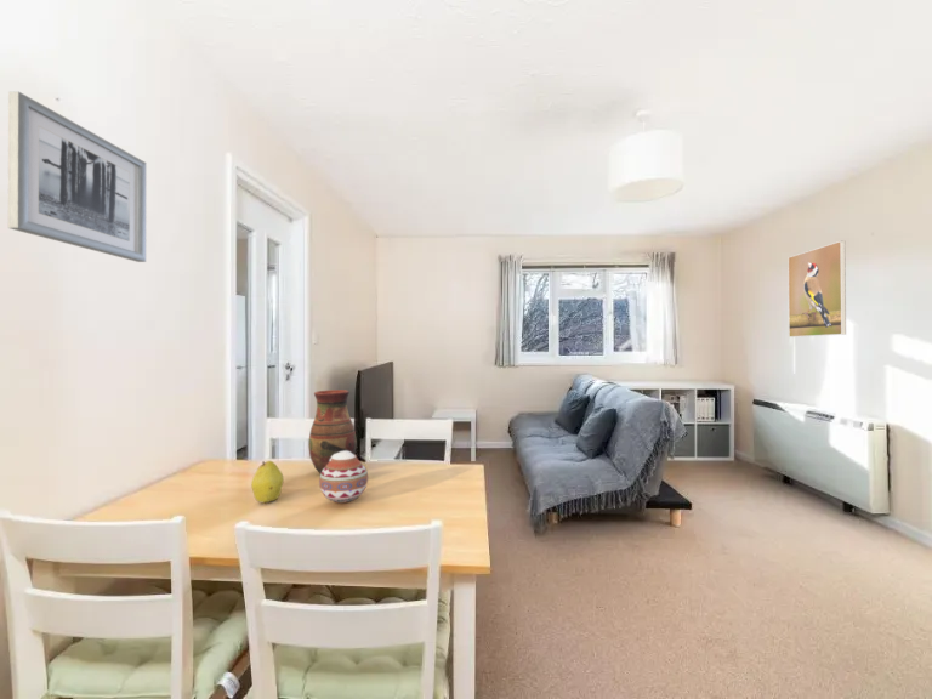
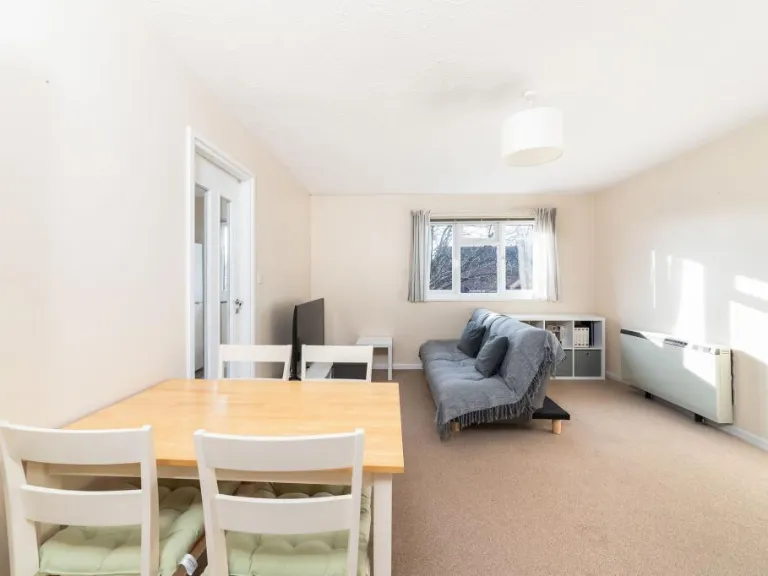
- decorative ball (343, 476)
- fruit (267, 481)
- wall art (87, 189)
- vase (333, 431)
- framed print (814, 292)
